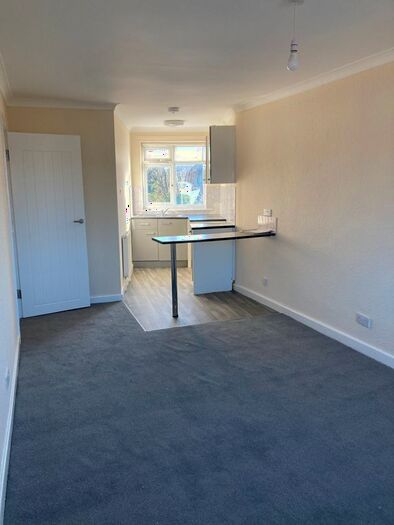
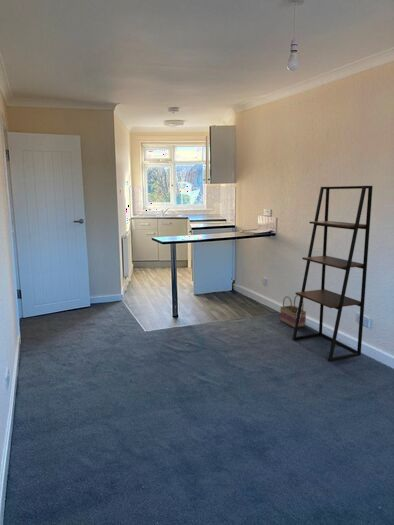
+ basket (293, 309)
+ shelving unit (331, 266)
